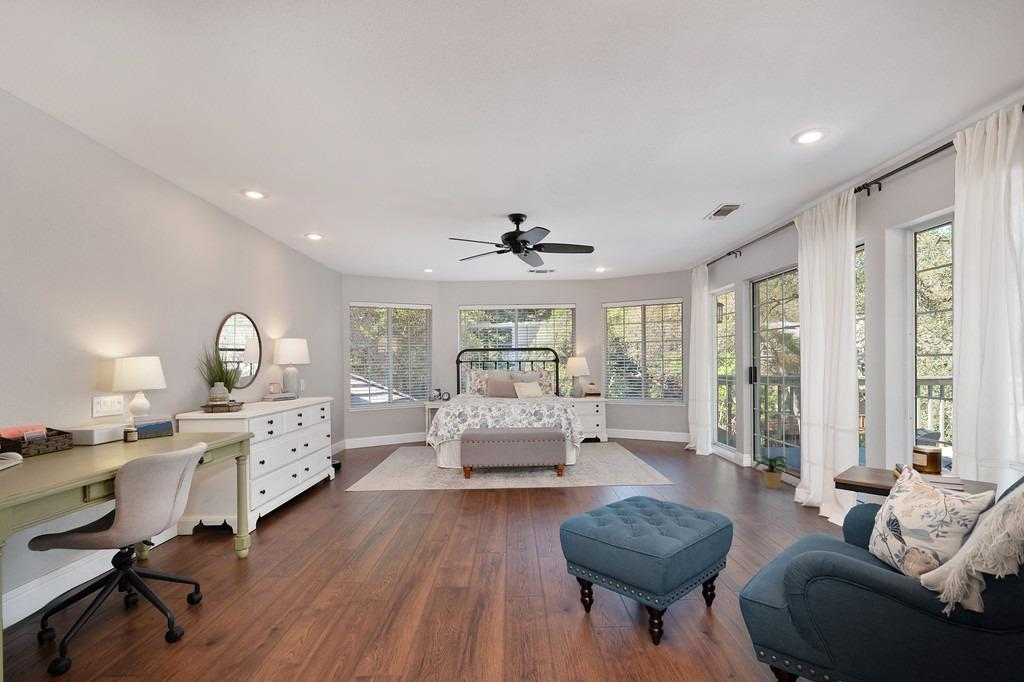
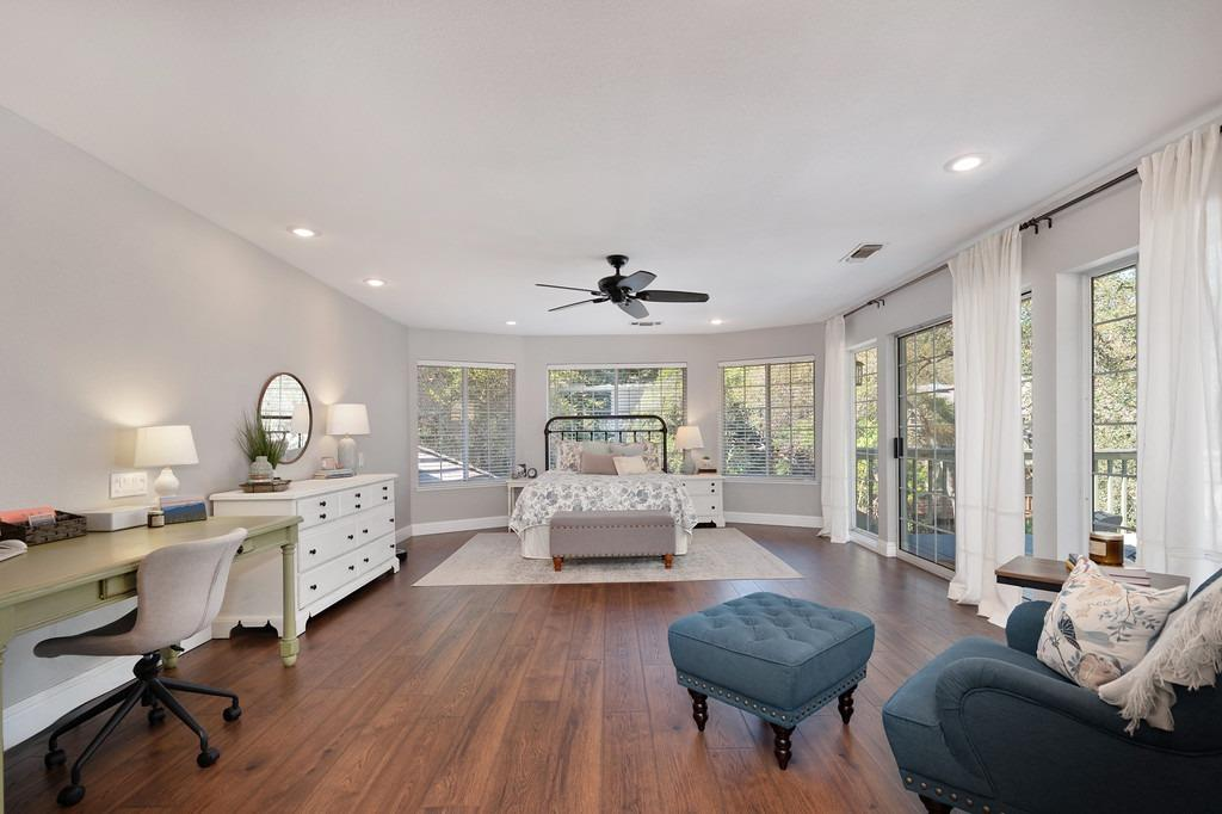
- potted plant (772, 471)
